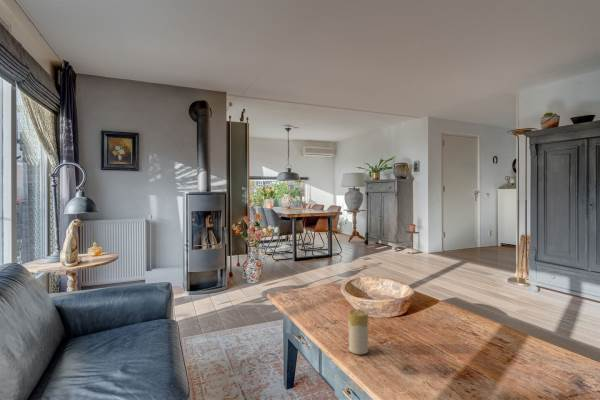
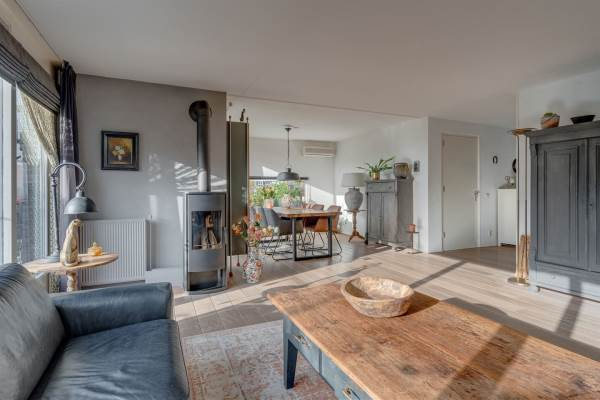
- candle (358, 331)
